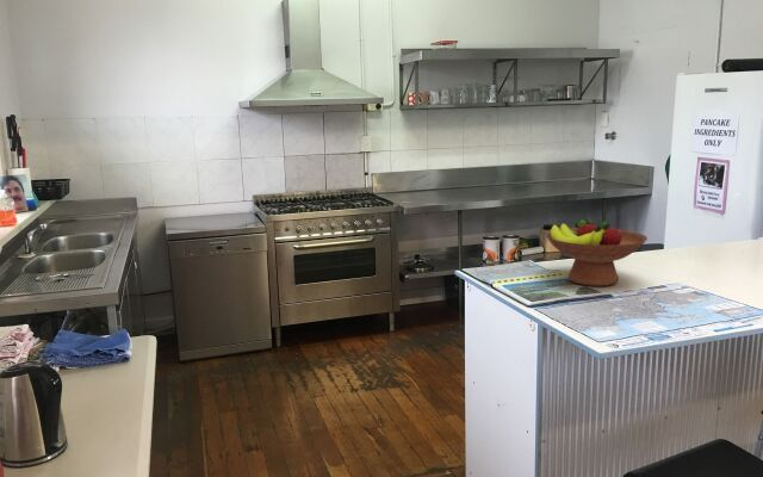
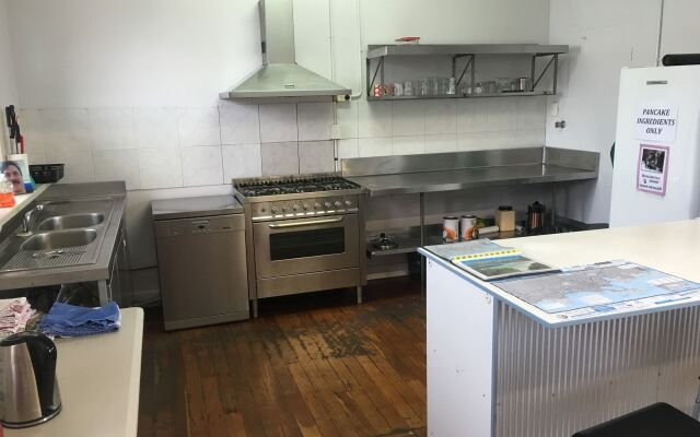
- fruit bowl (594, 249)
